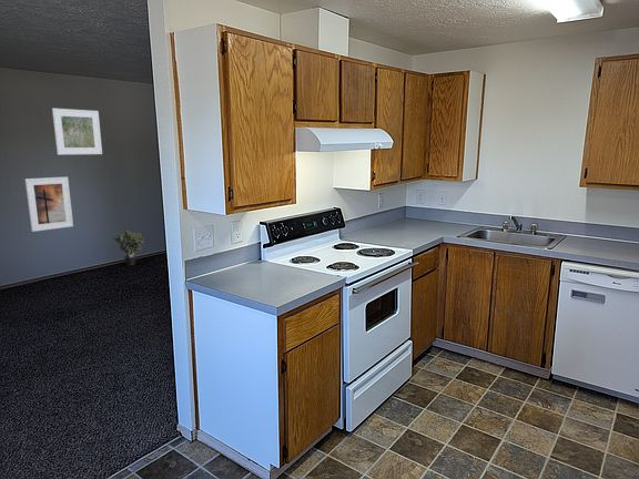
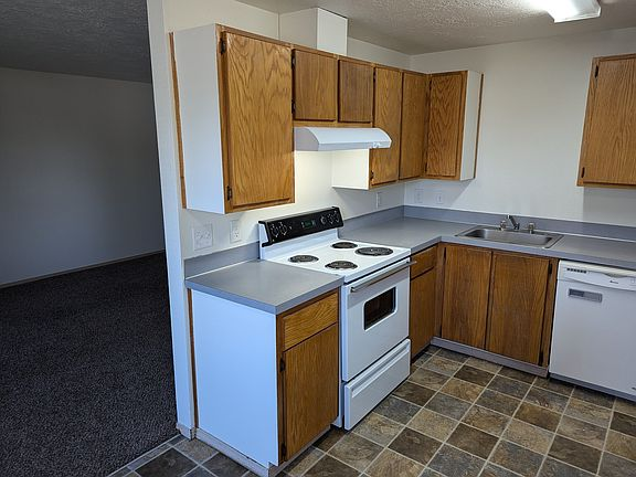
- potted plant (131, 247)
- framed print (78, 132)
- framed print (50, 203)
